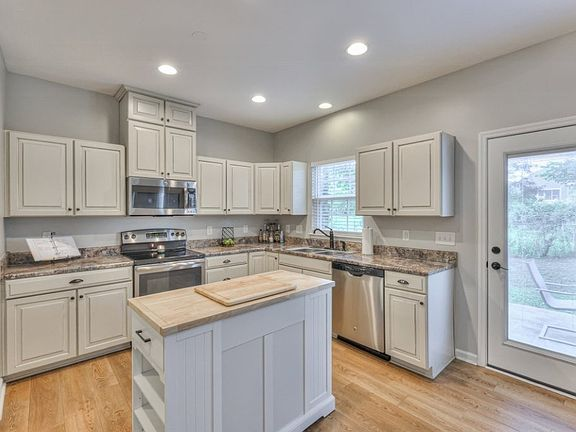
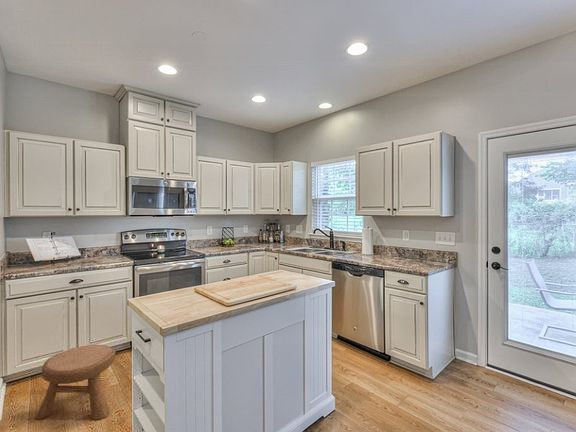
+ stool (83, 380)
